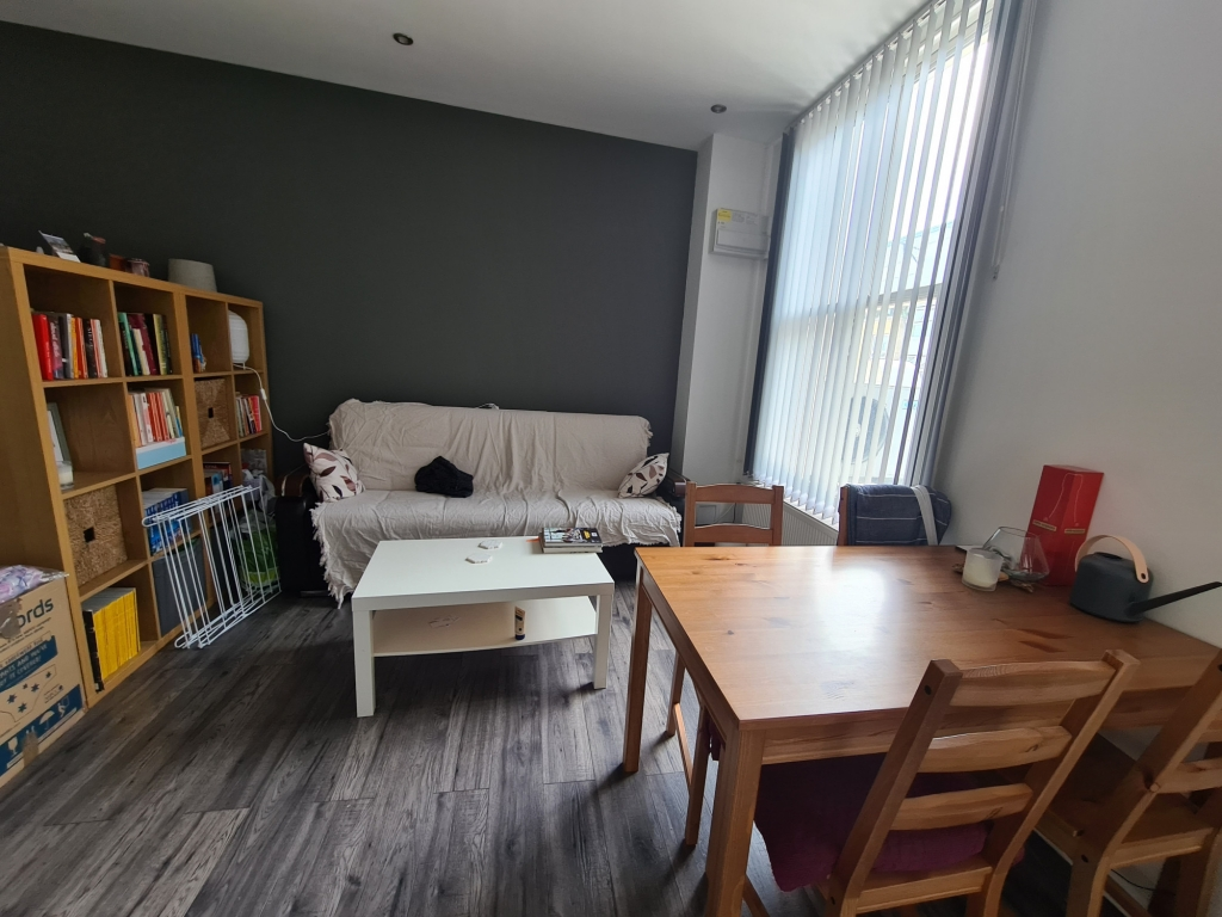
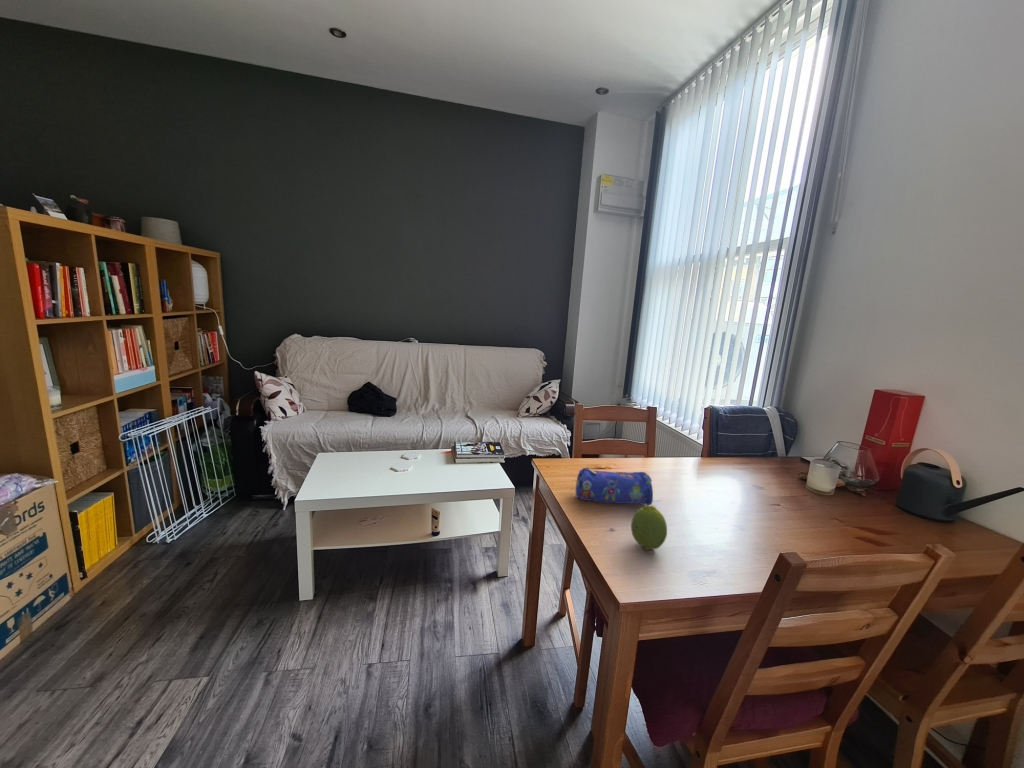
+ pencil case (613, 485)
+ fruit (649, 526)
